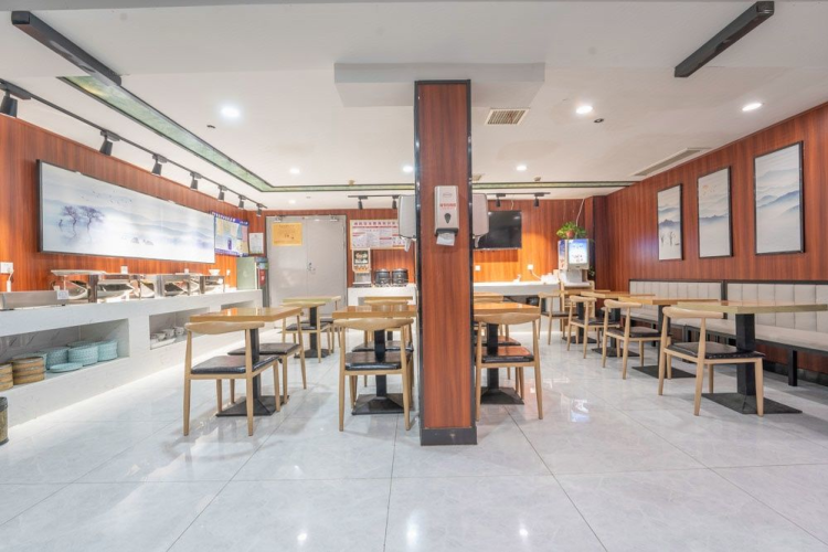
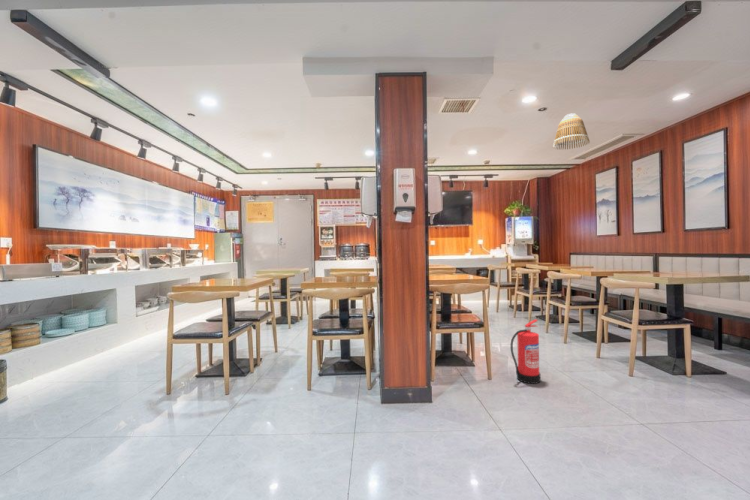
+ fire extinguisher (524, 350)
+ lamp shade (570, 130)
